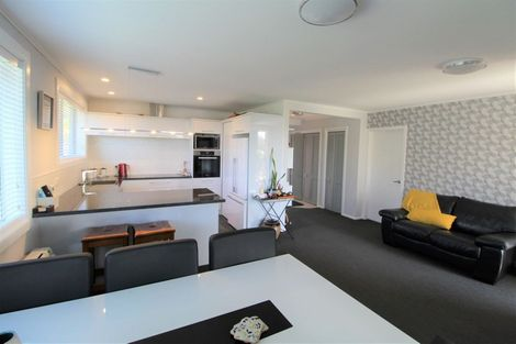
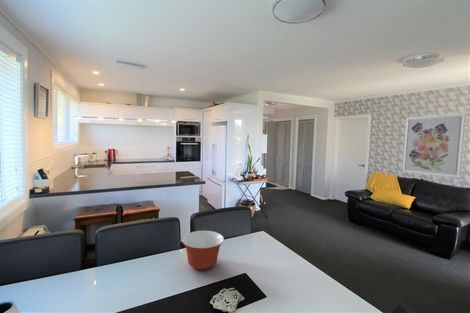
+ mixing bowl (202, 251)
+ wall art (431, 145)
